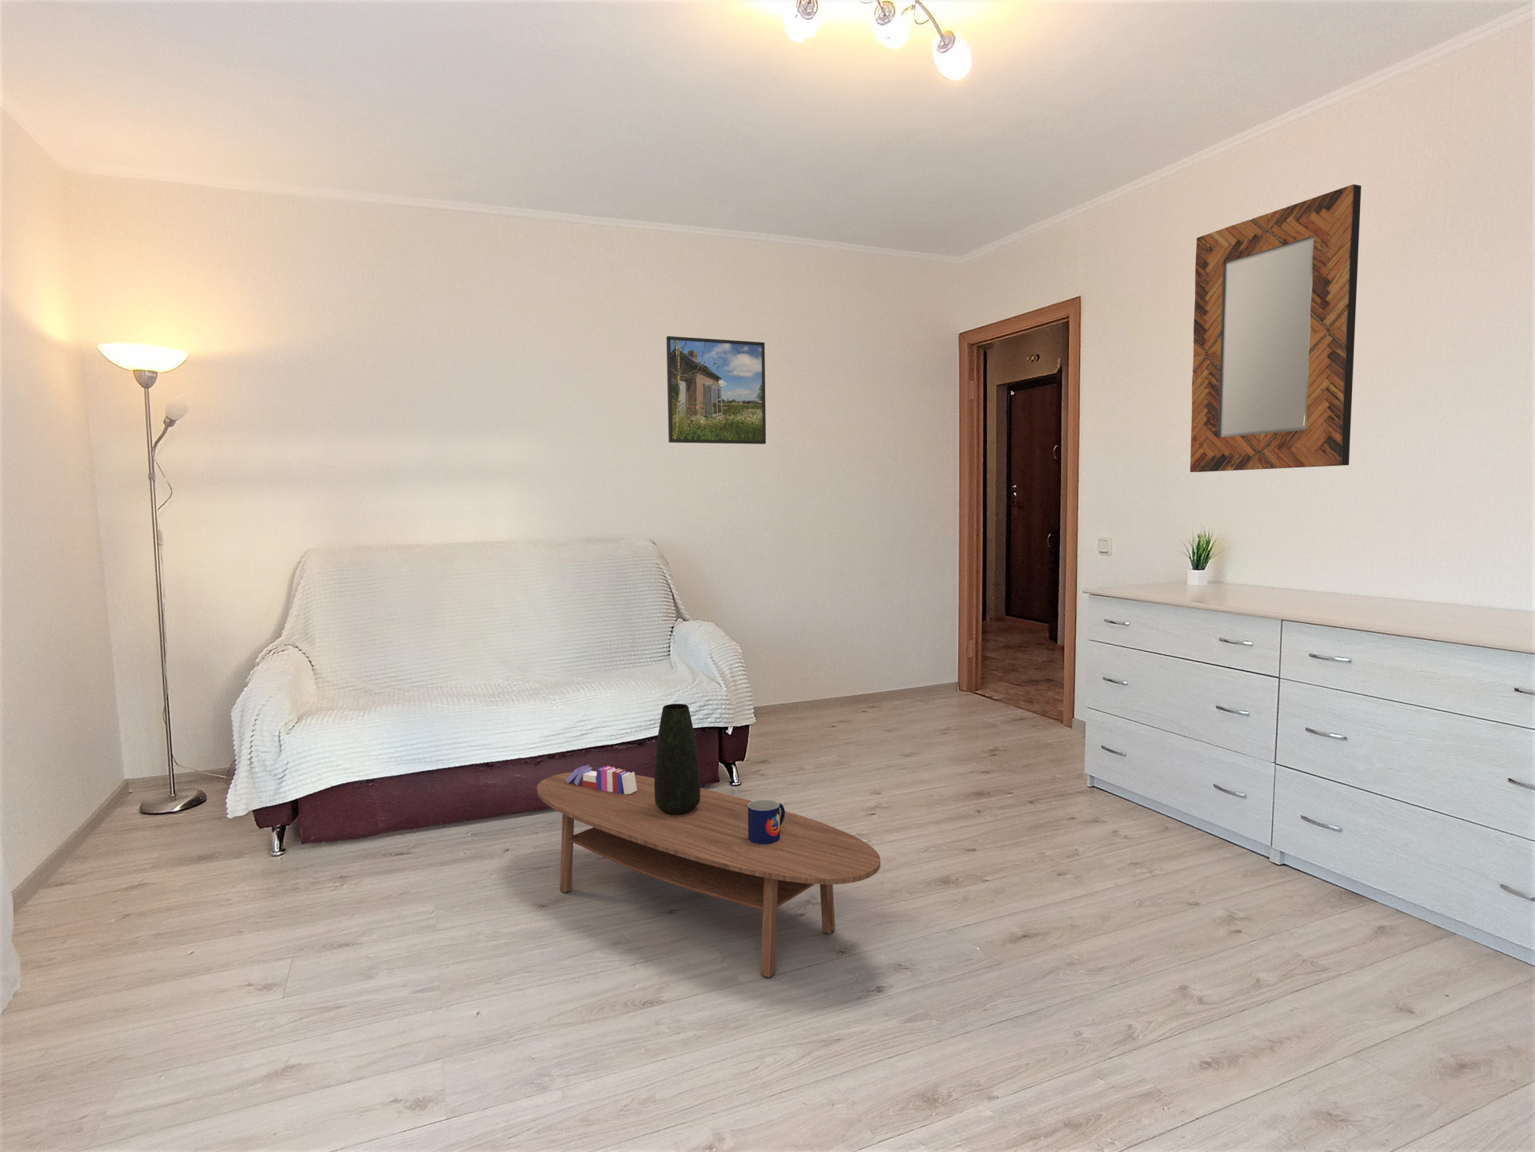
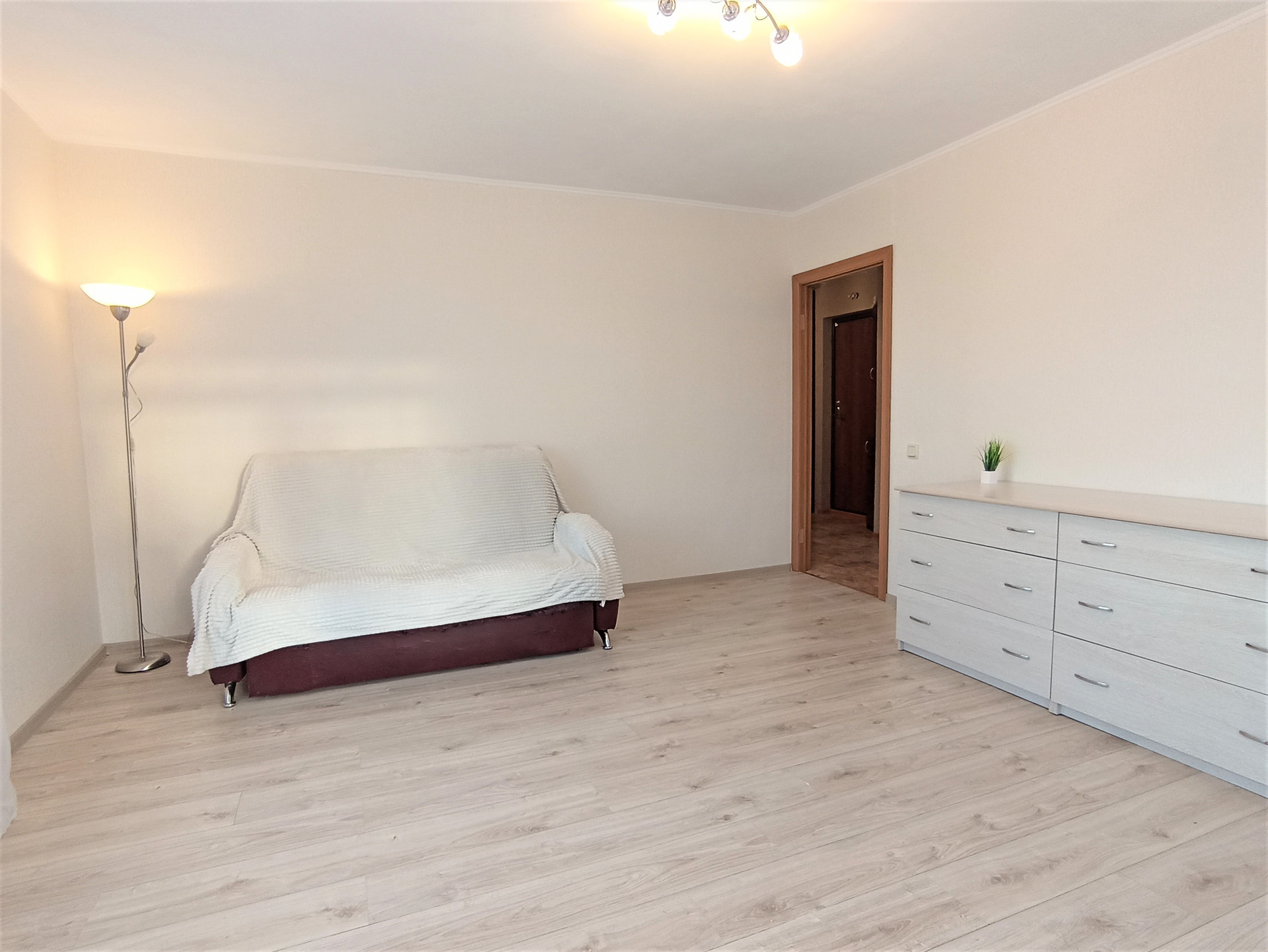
- books (599, 776)
- mug (769, 818)
- home mirror (1266, 342)
- vase (677, 758)
- coffee table (689, 863)
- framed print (717, 391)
